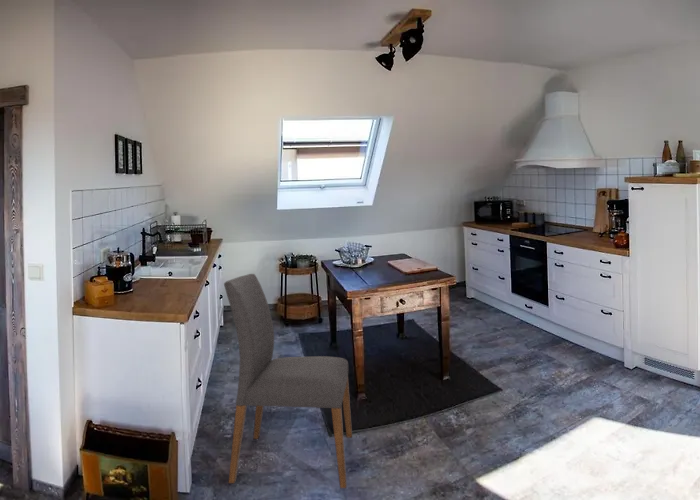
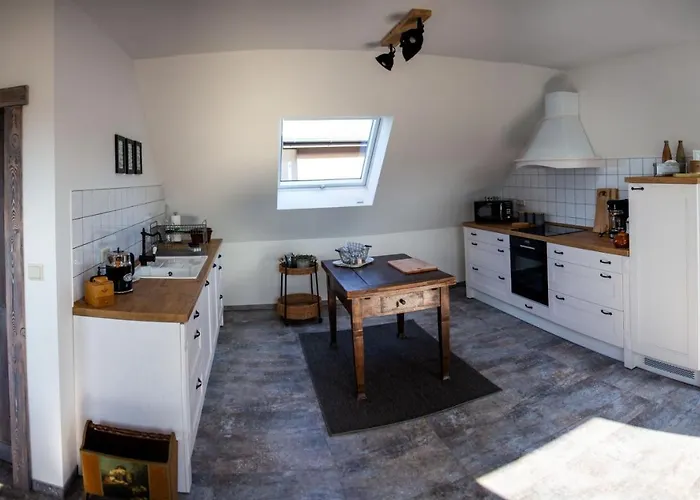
- chair (290, 369)
